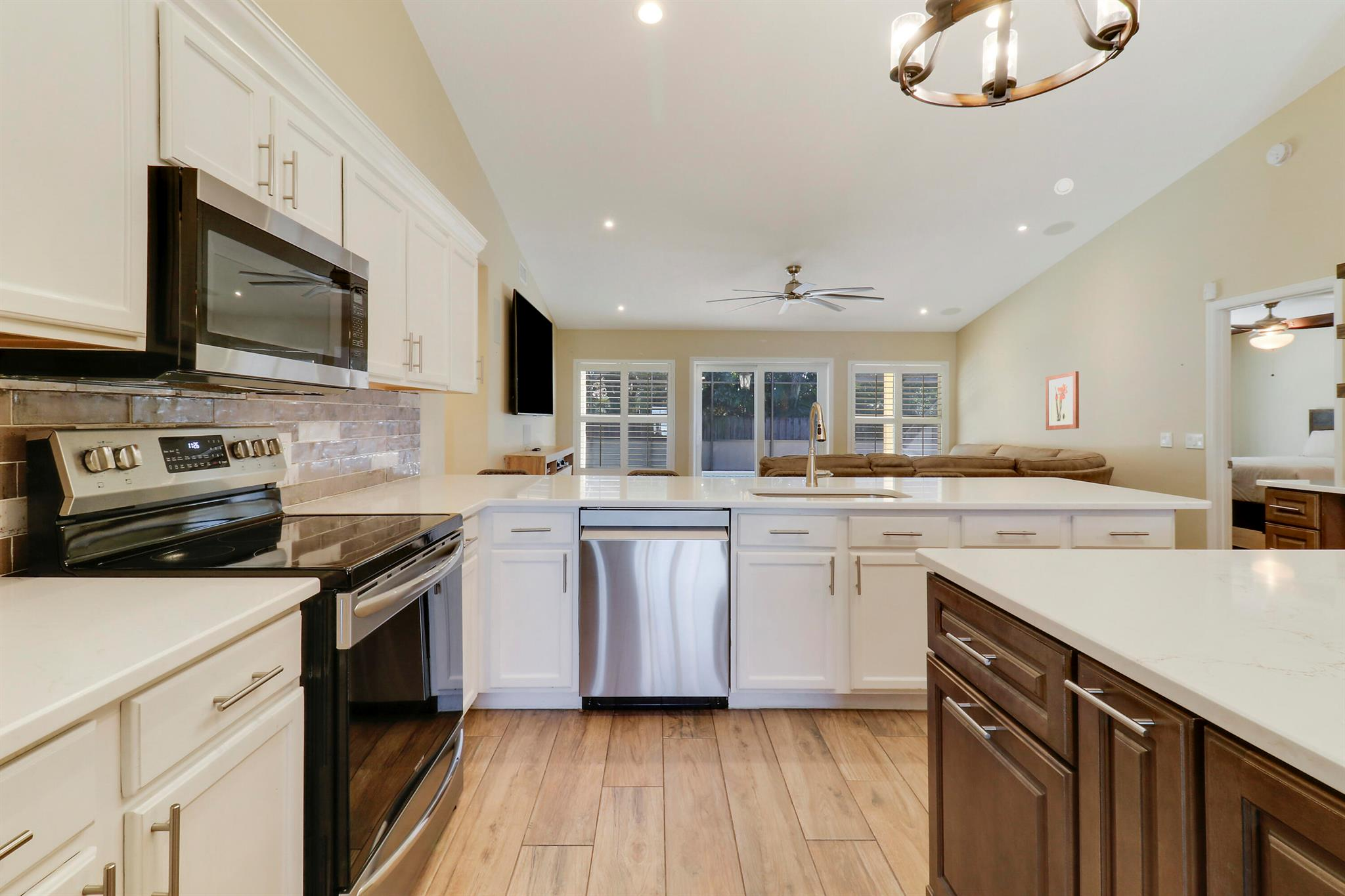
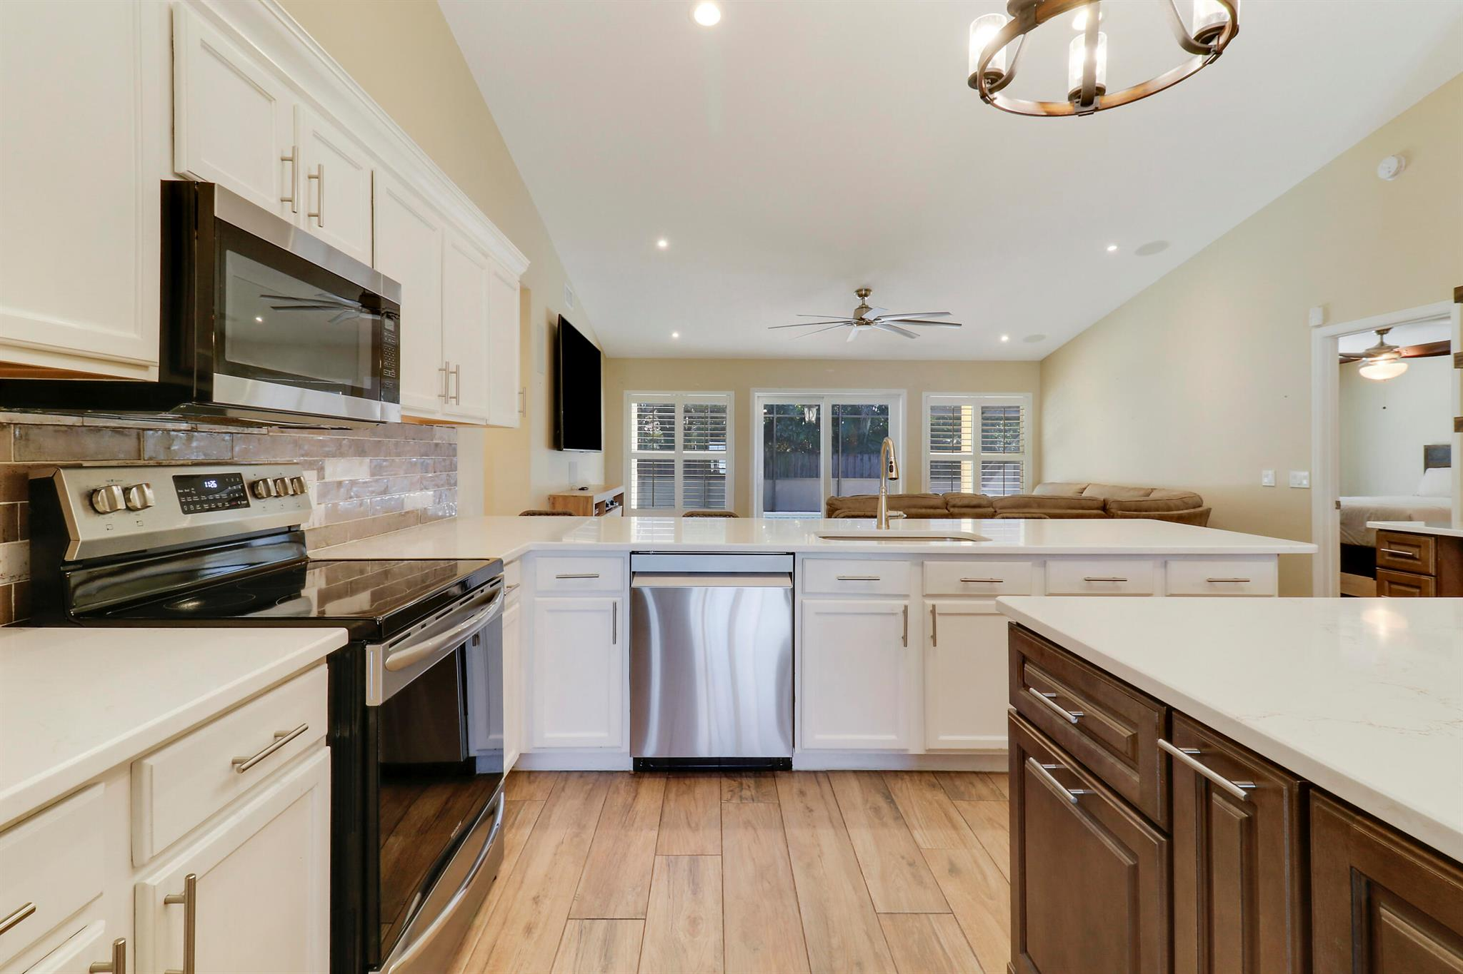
- smoke detector (1063, 186)
- wall art (1061, 402)
